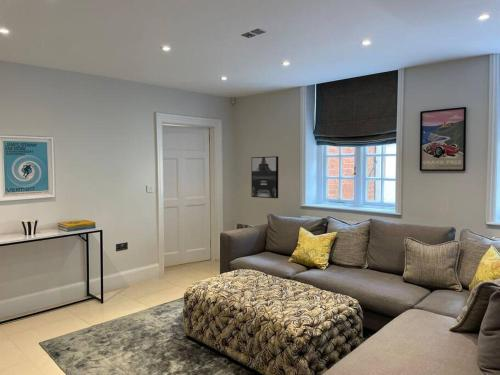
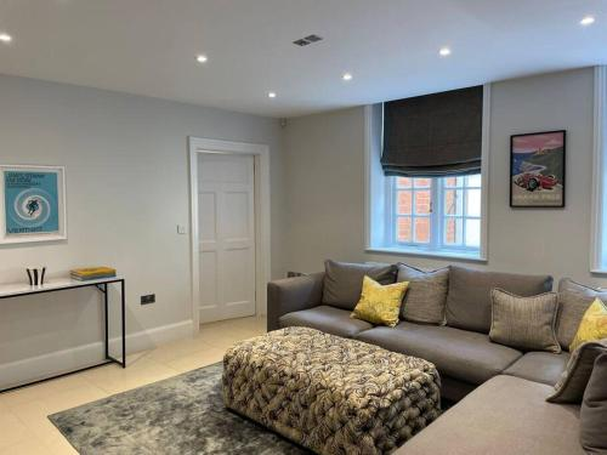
- wall art (264, 177)
